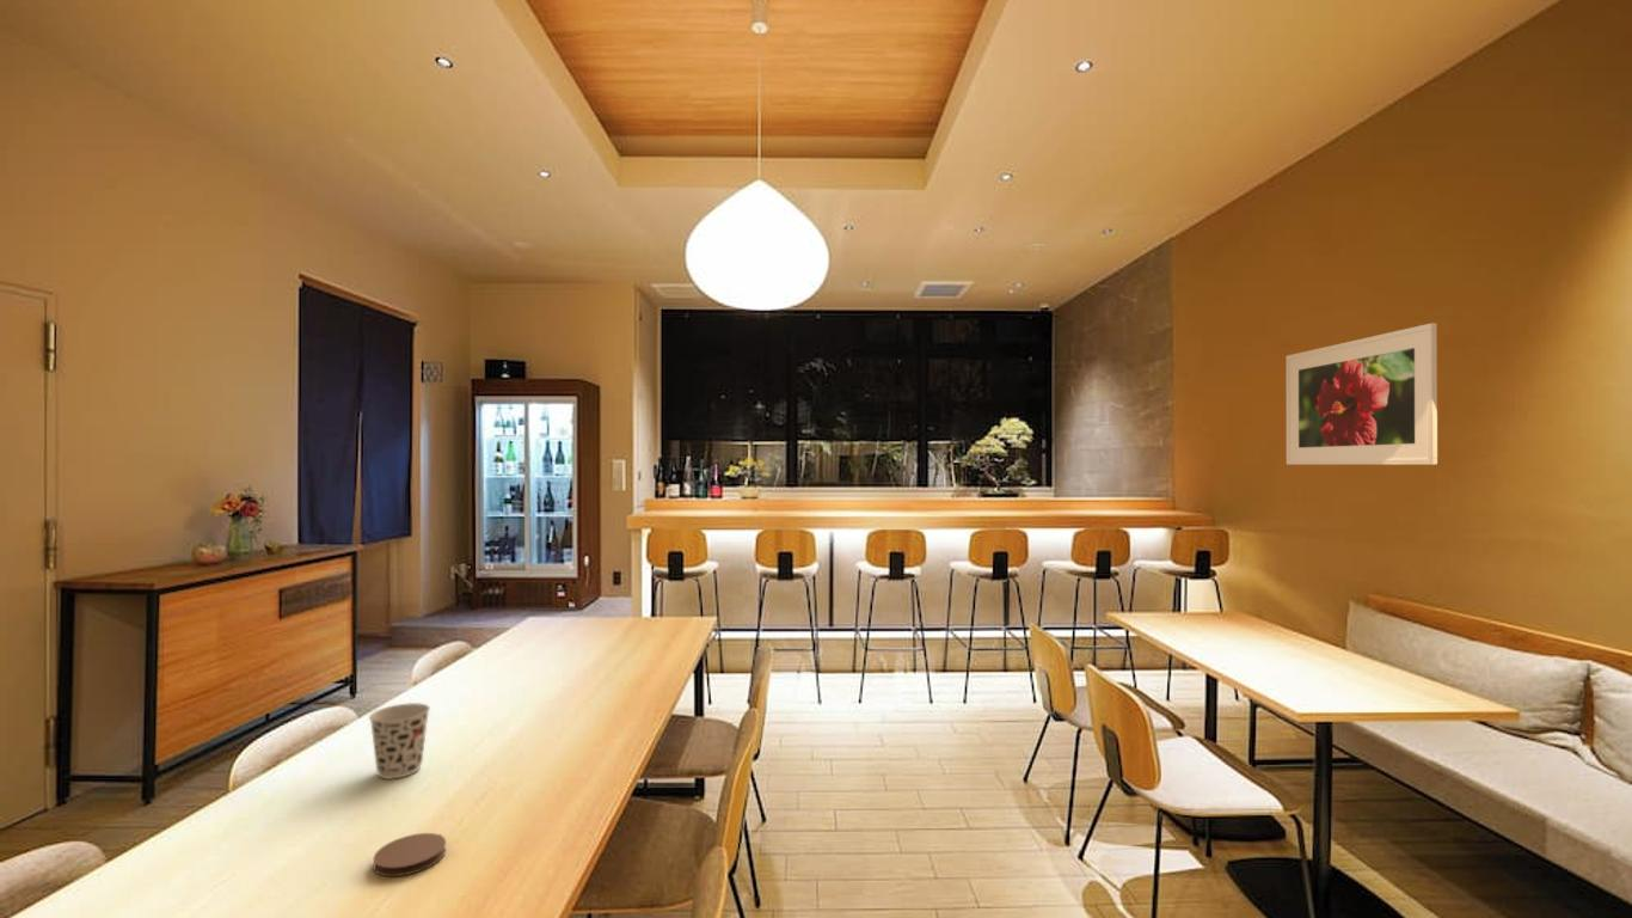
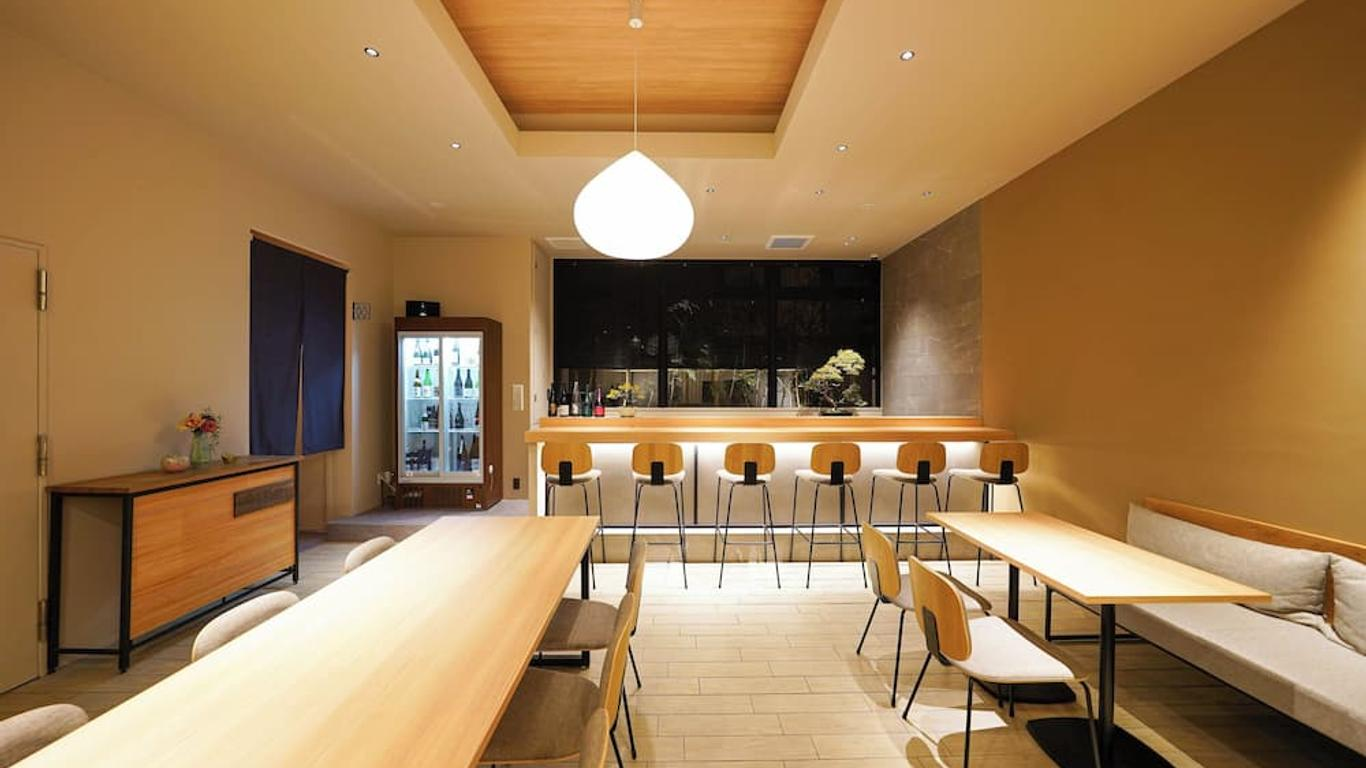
- coaster (410, 853)
- cup (399, 741)
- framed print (1351, 403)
